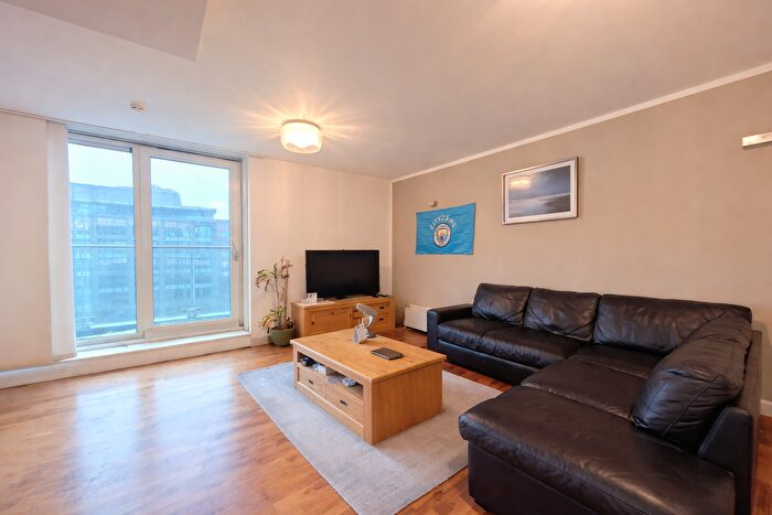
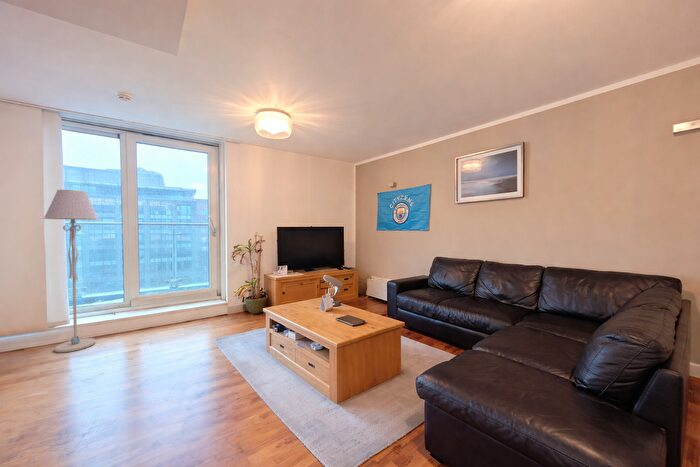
+ floor lamp (73, 269)
